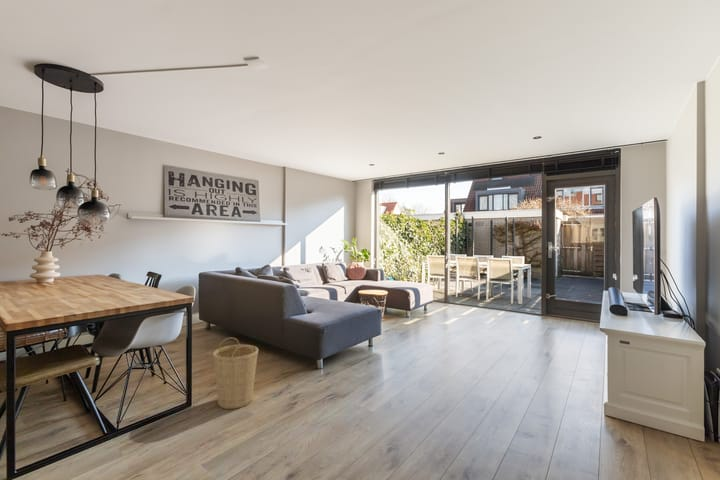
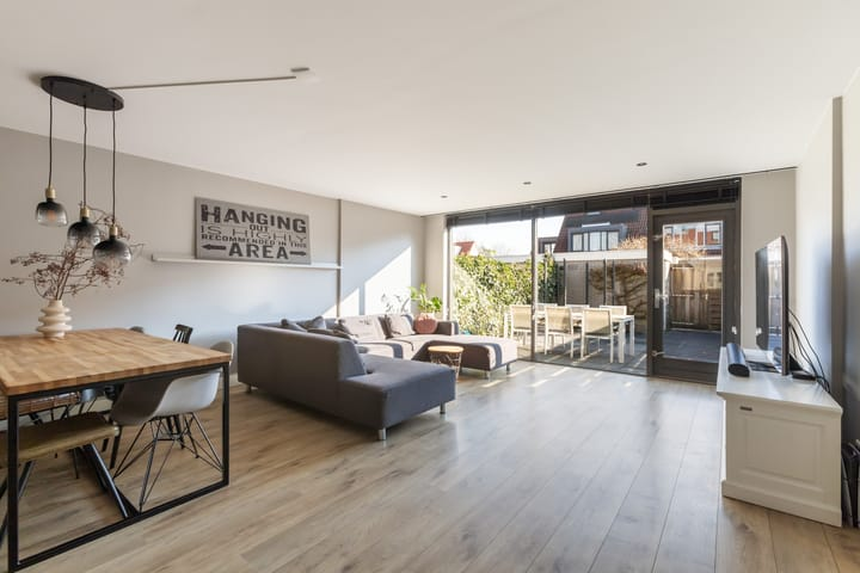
- basket (235, 371)
